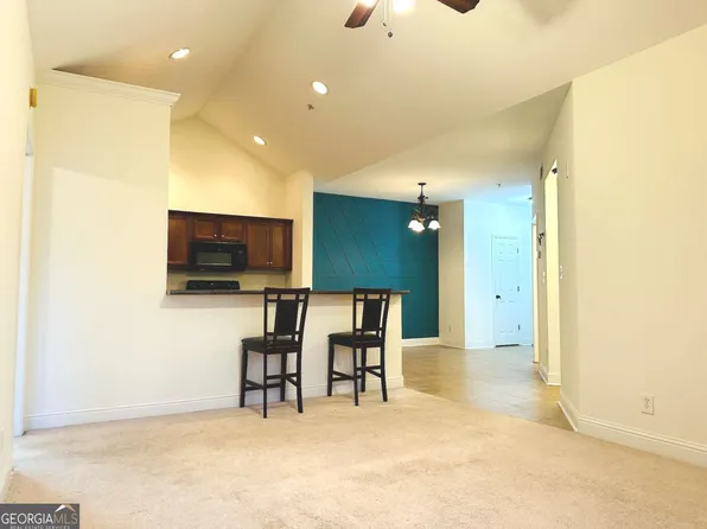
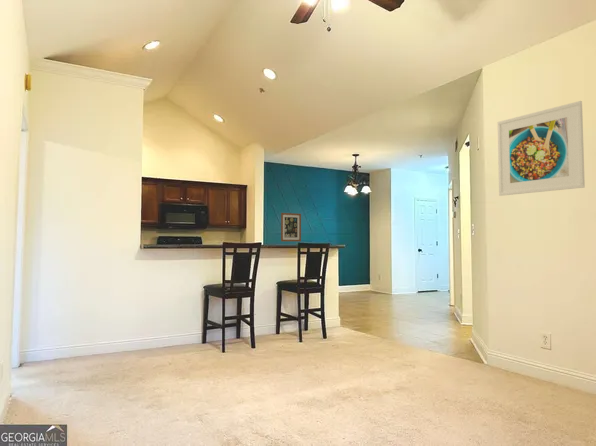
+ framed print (537, 151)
+ wall art (291, 227)
